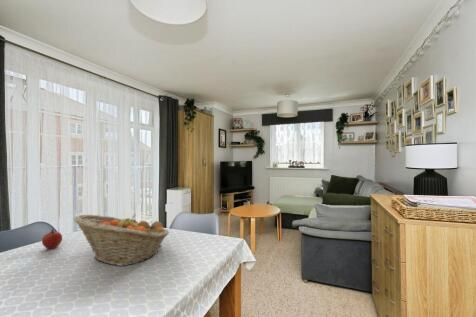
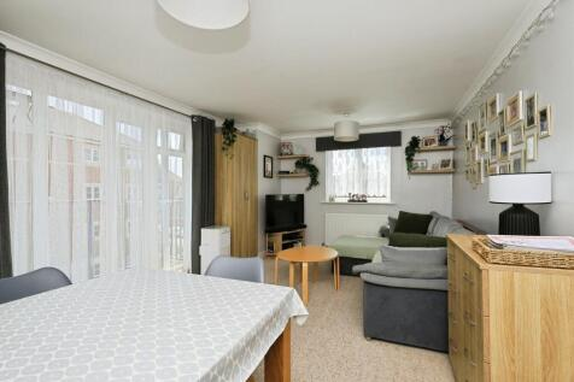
- apple (52, 238)
- fruit basket (123, 232)
